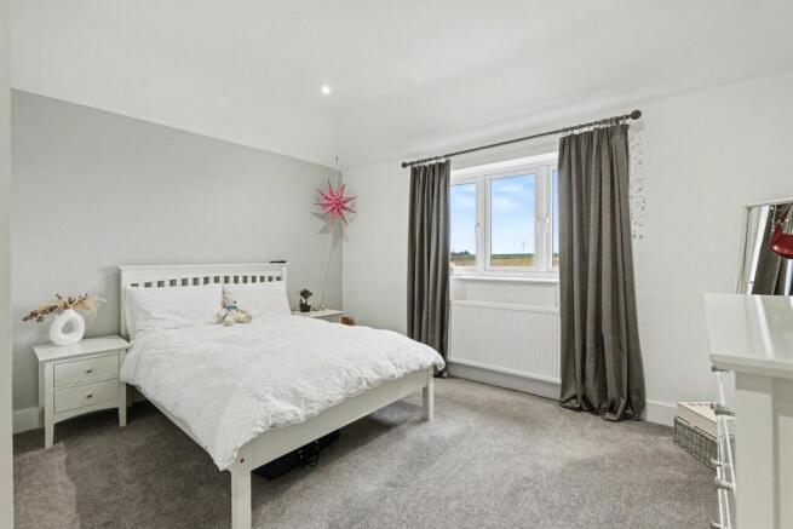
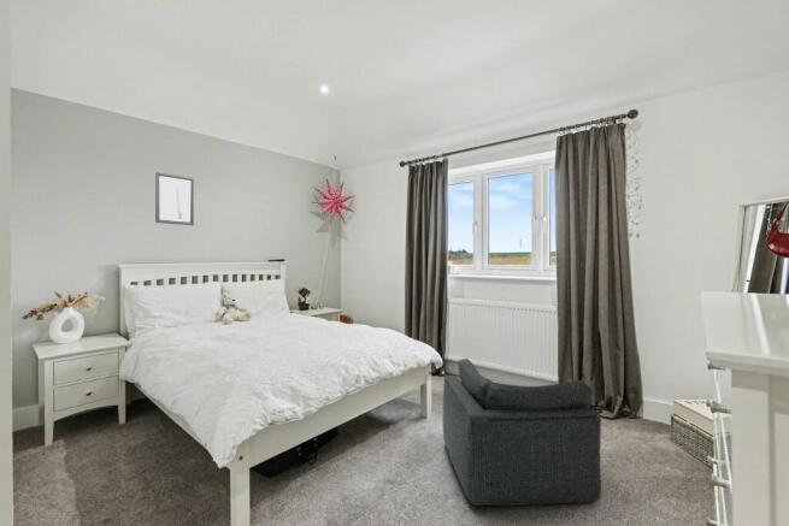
+ armchair (511, 420)
+ wall art (175, 200)
